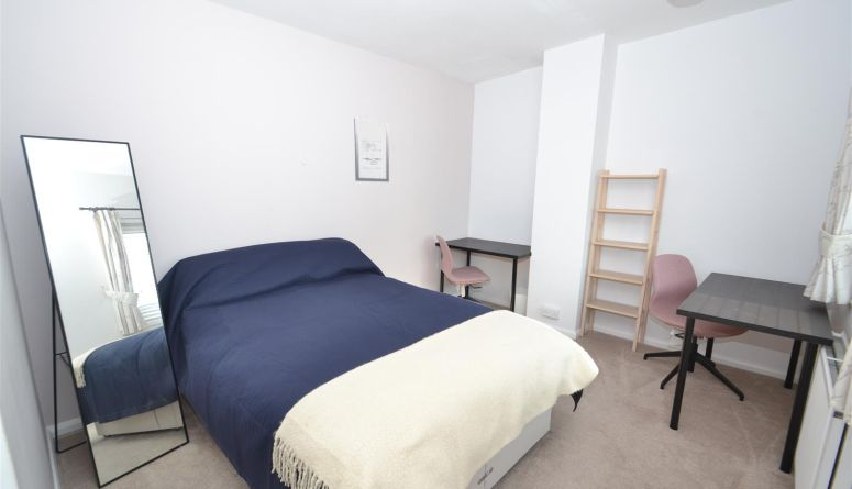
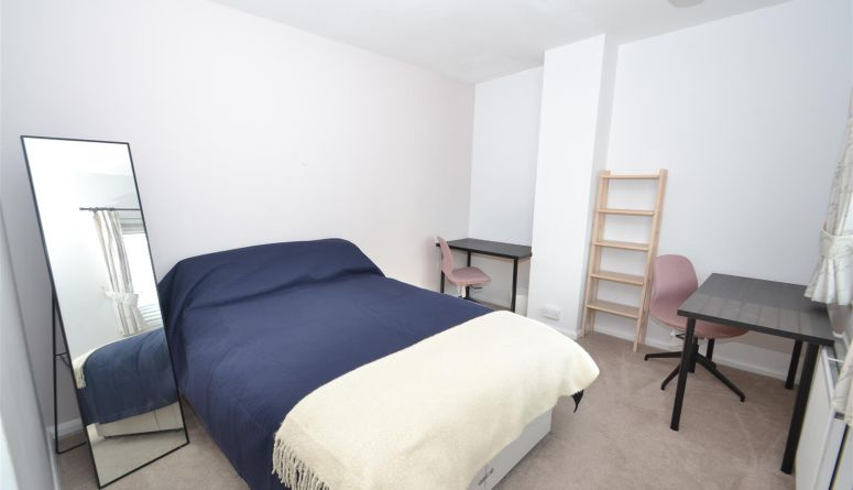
- wall art (372, 152)
